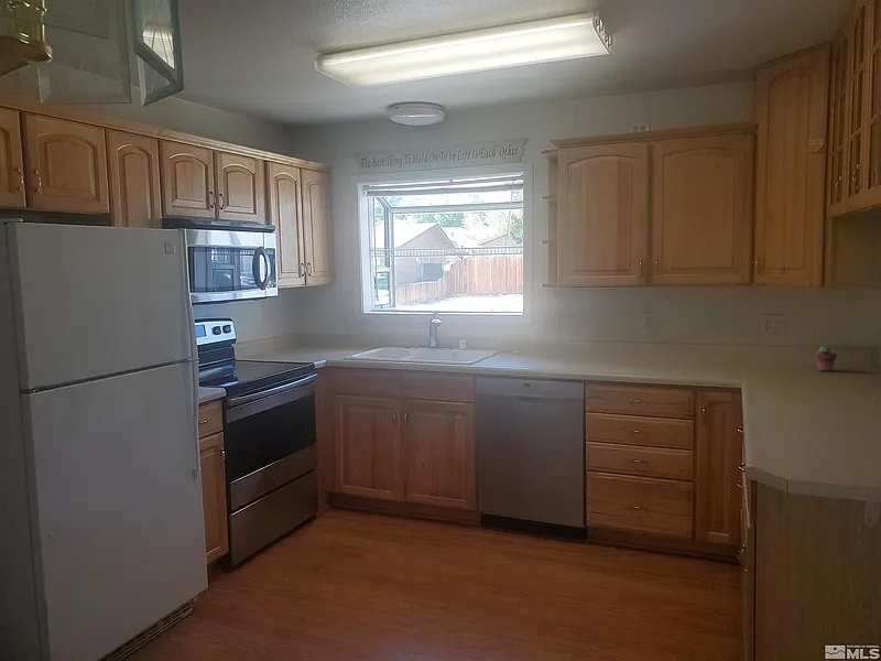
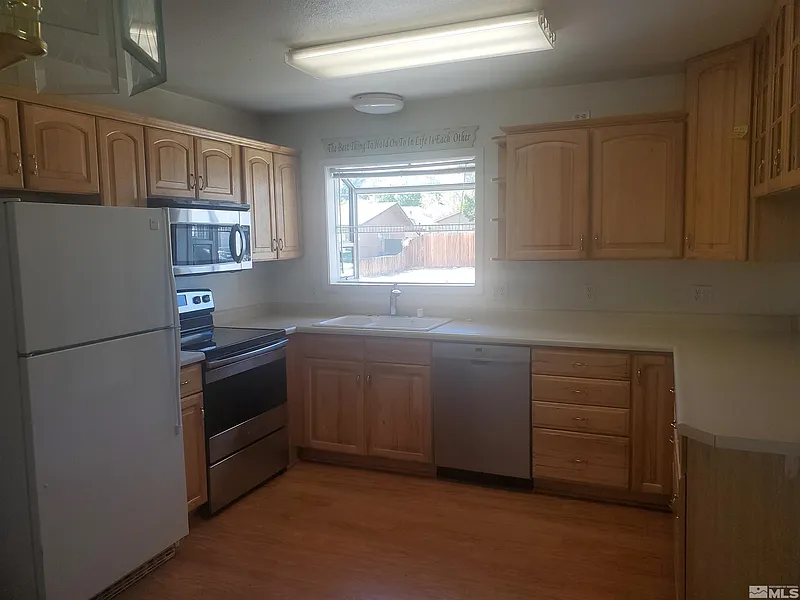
- potted succulent (825, 358)
